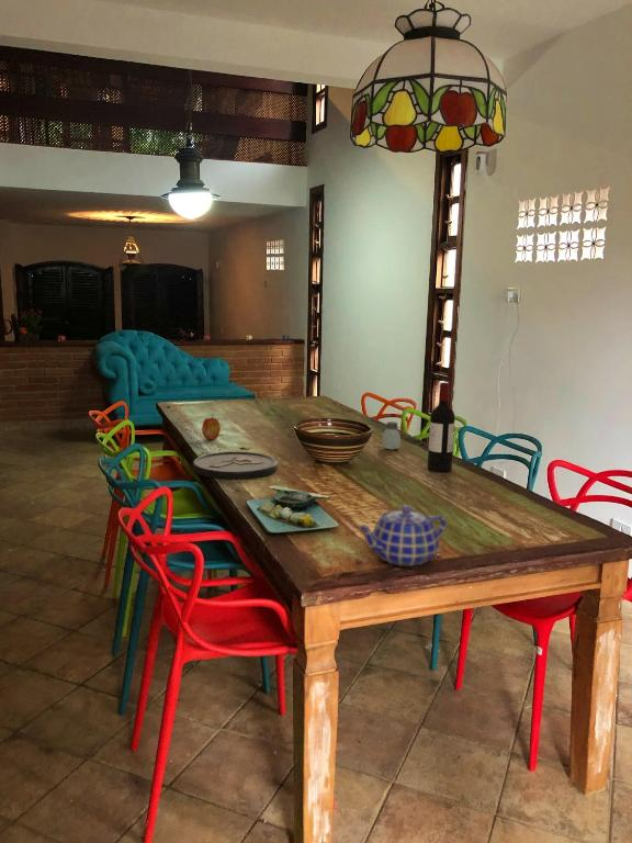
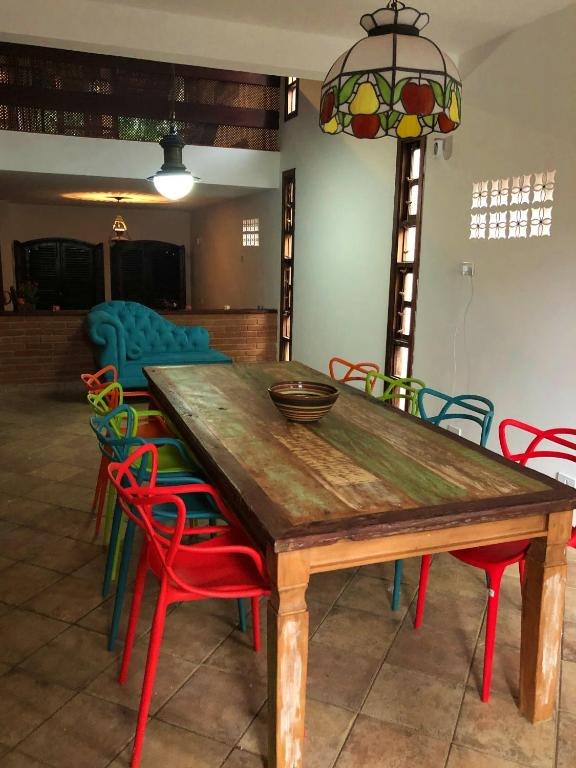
- wine bottle (441, 426)
- platter (291, 507)
- teapot (402, 532)
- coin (235, 464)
- apple (211, 426)
- saltshaker (391, 435)
